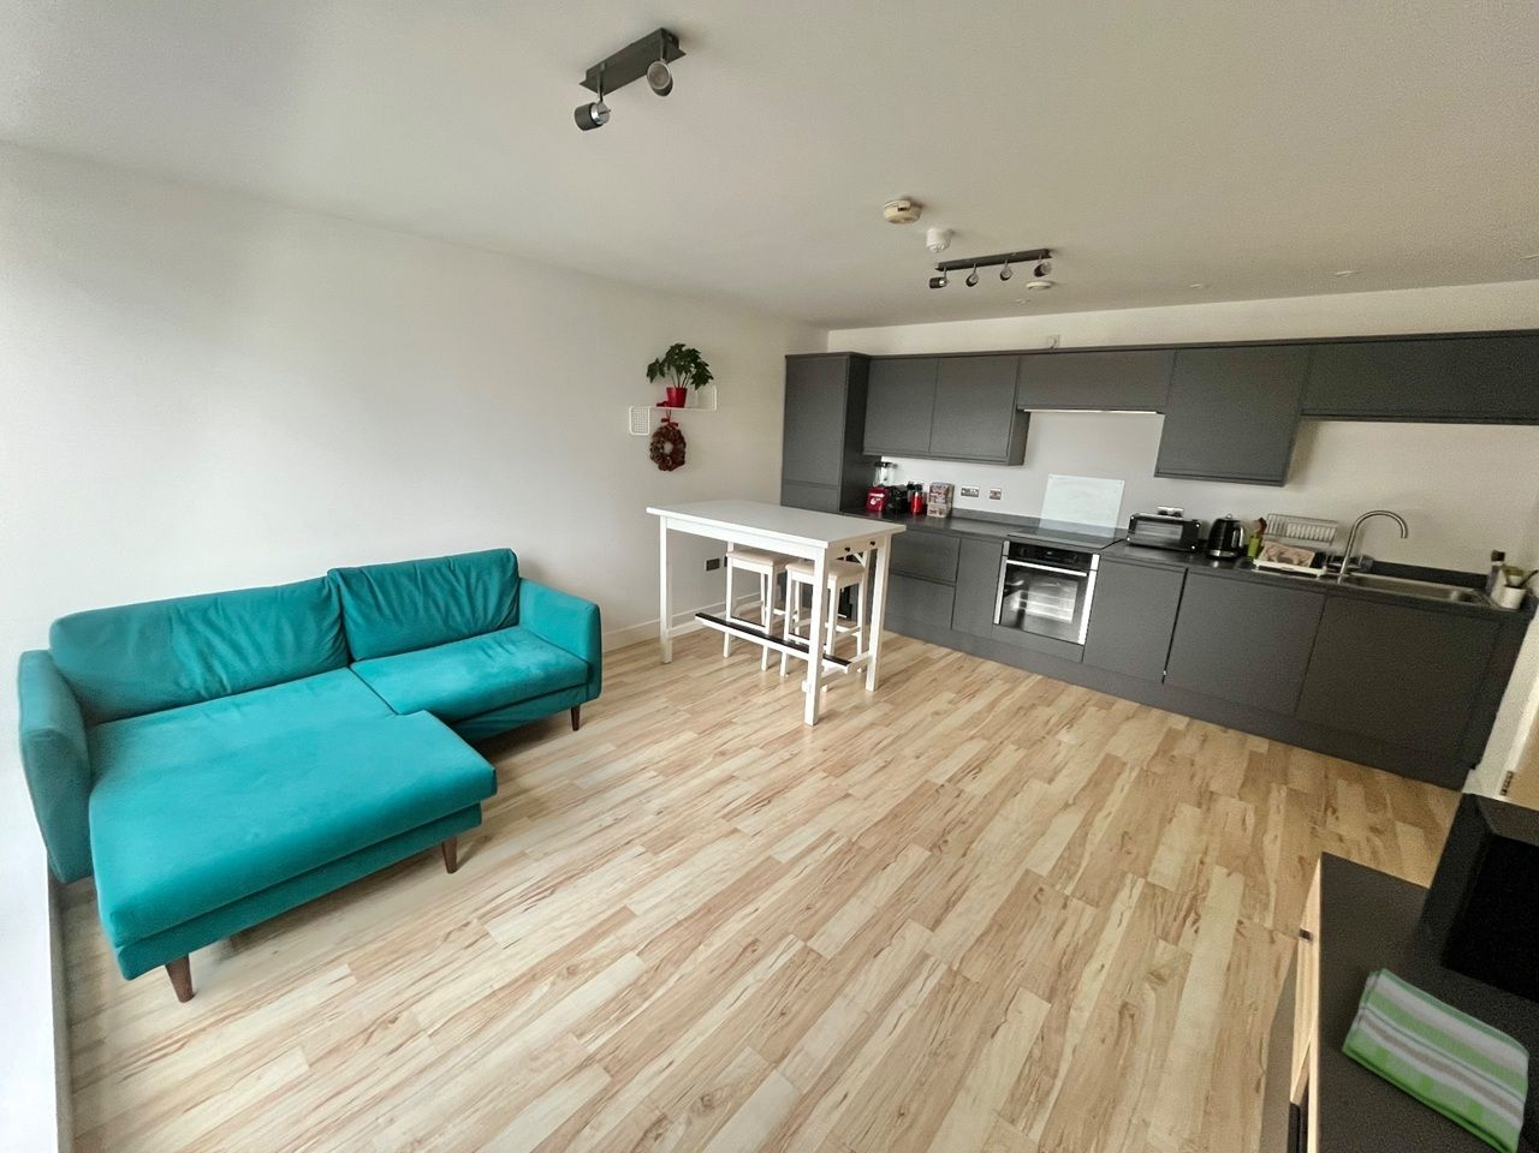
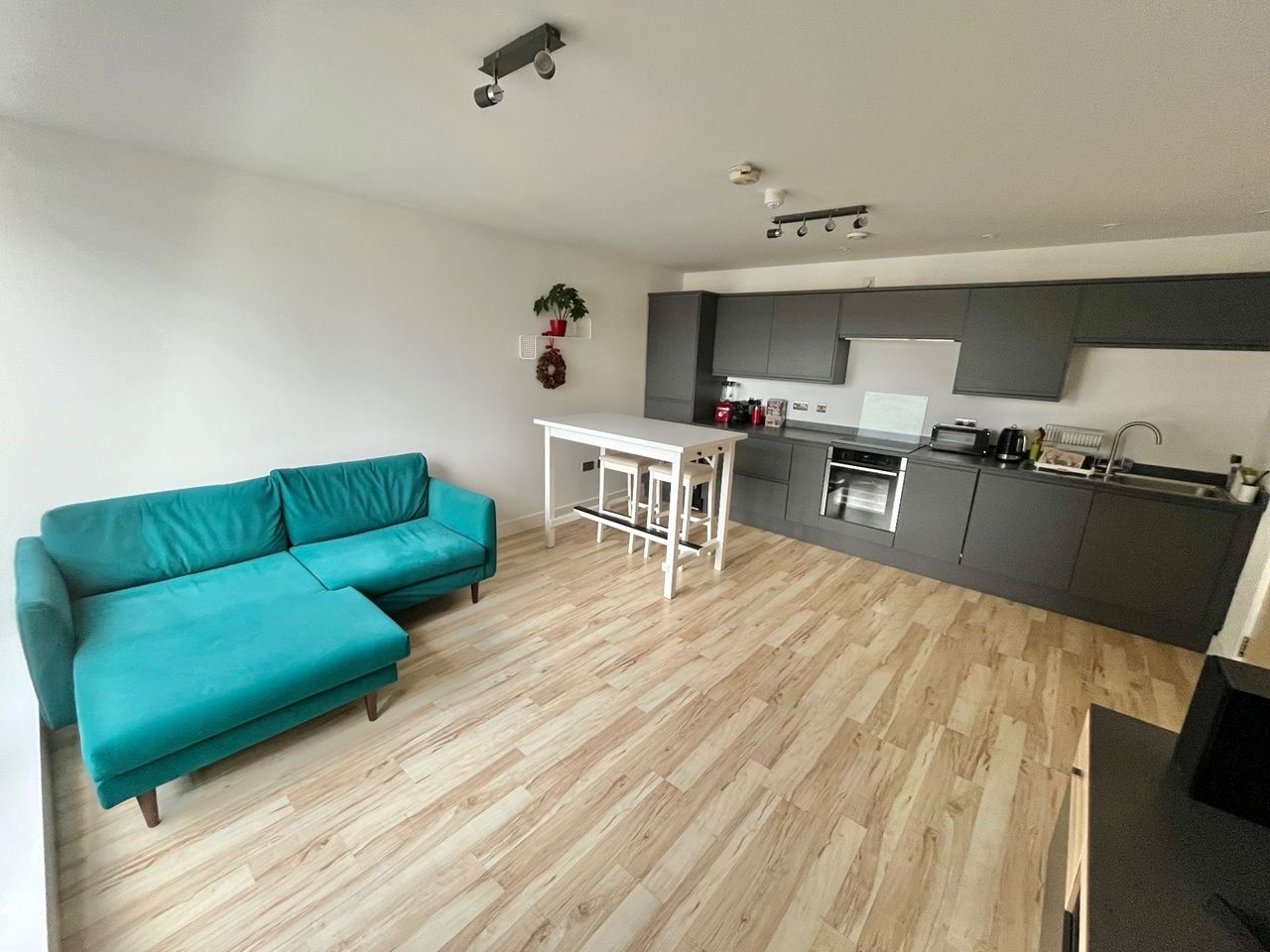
- dish towel (1436, 1048)
